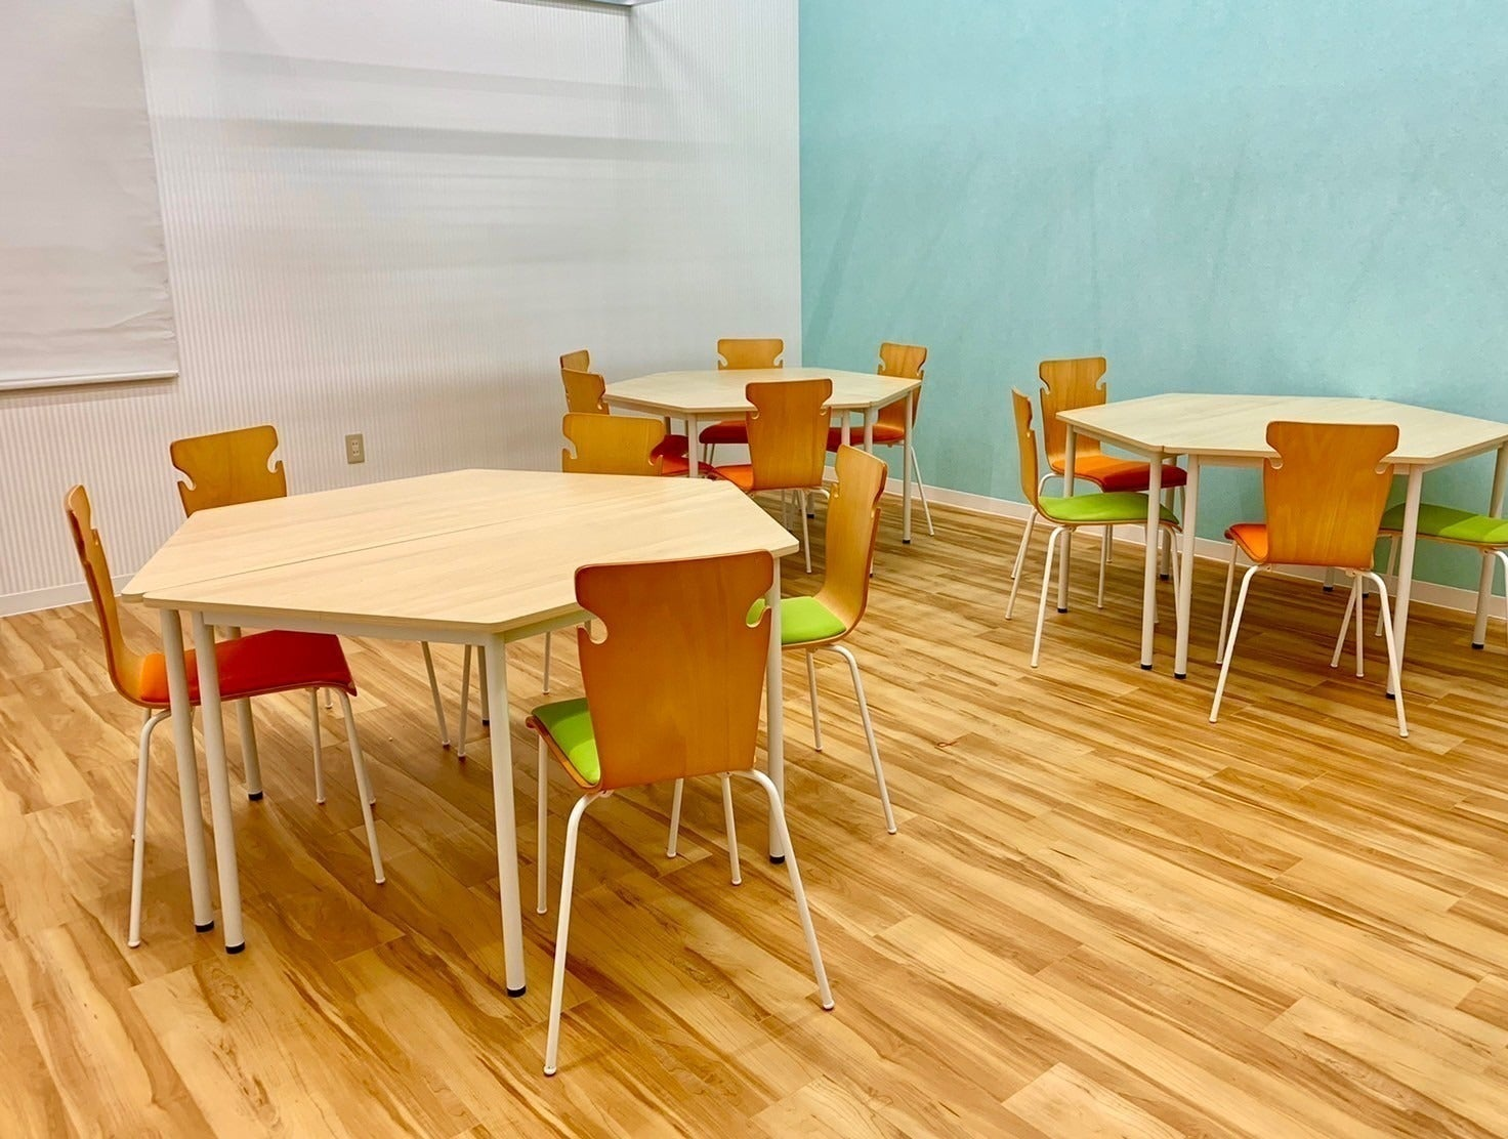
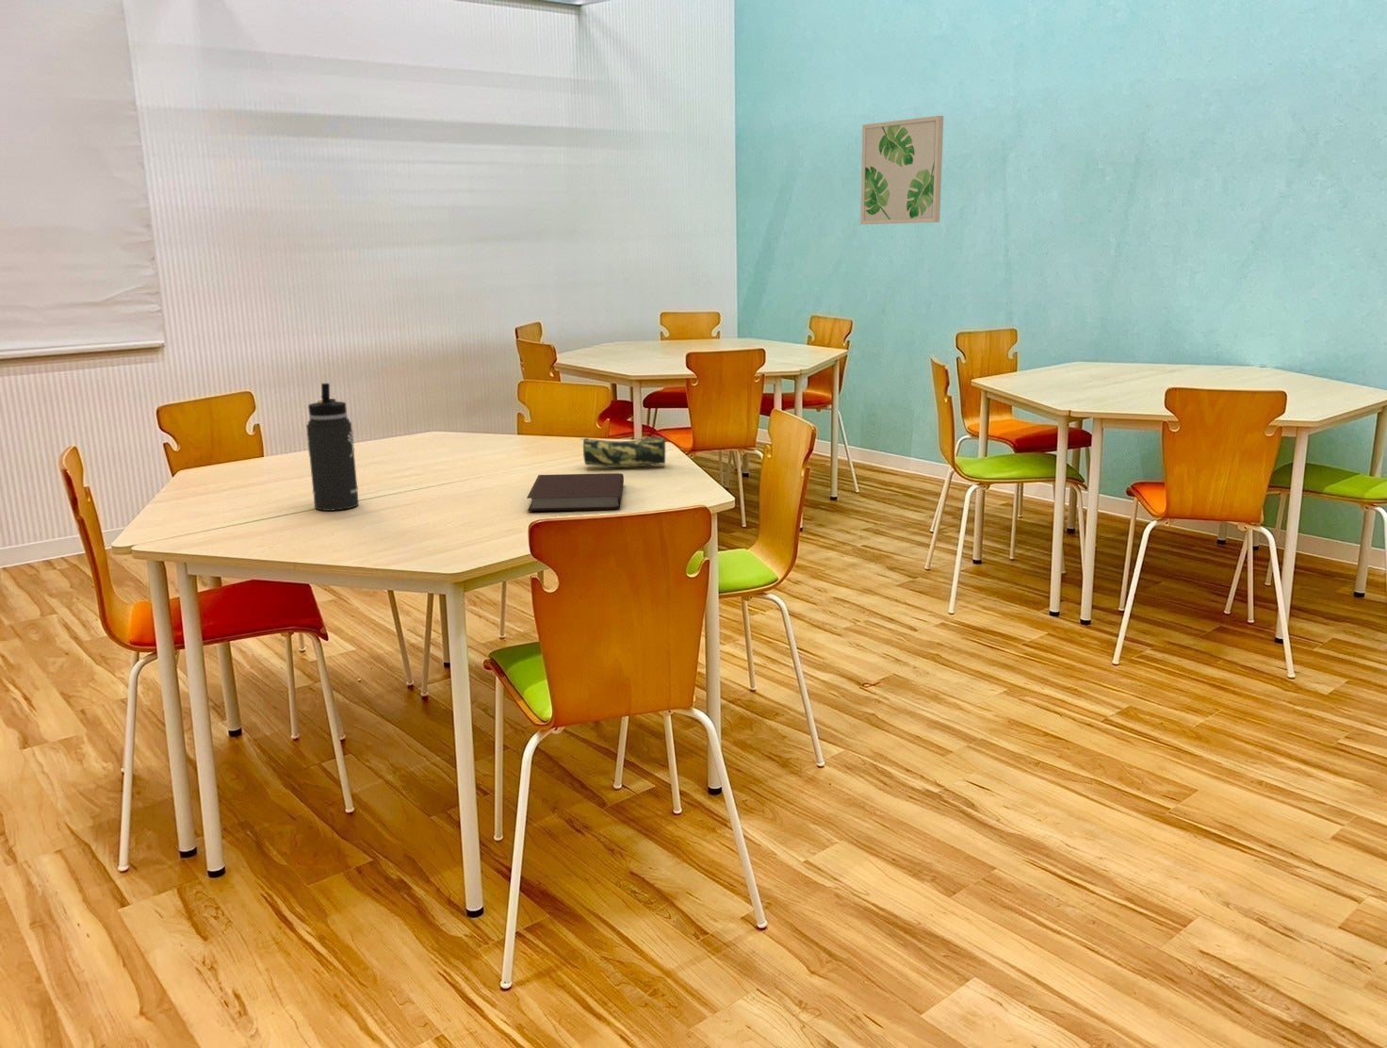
+ pencil case (622, 451)
+ wall art (899, 173)
+ thermos bottle (331, 444)
+ notebook (578, 491)
